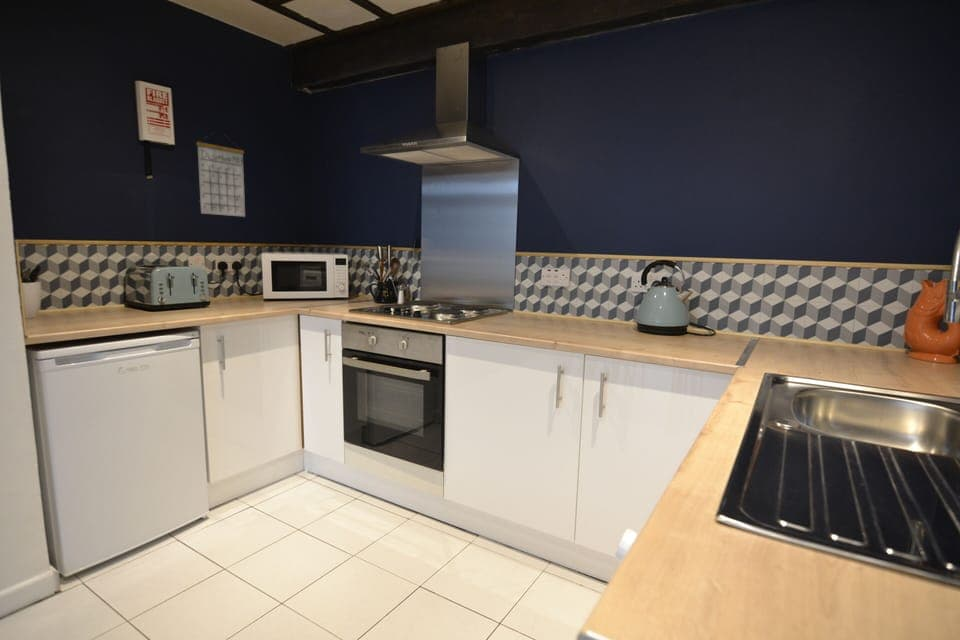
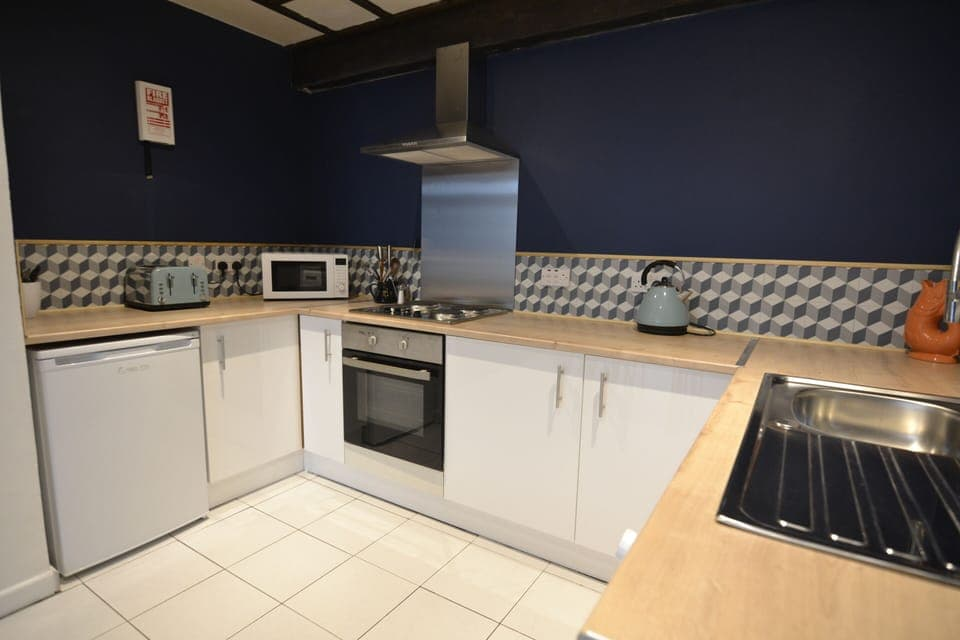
- calendar (222, 172)
